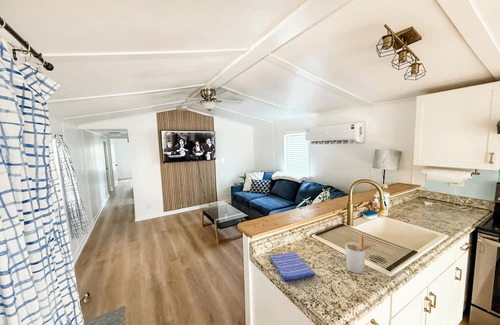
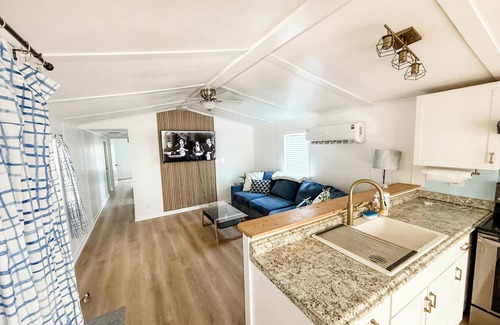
- dish towel (290, 264)
- utensil holder (359, 254)
